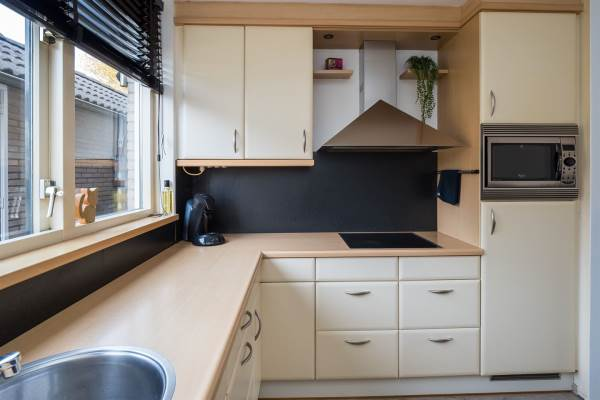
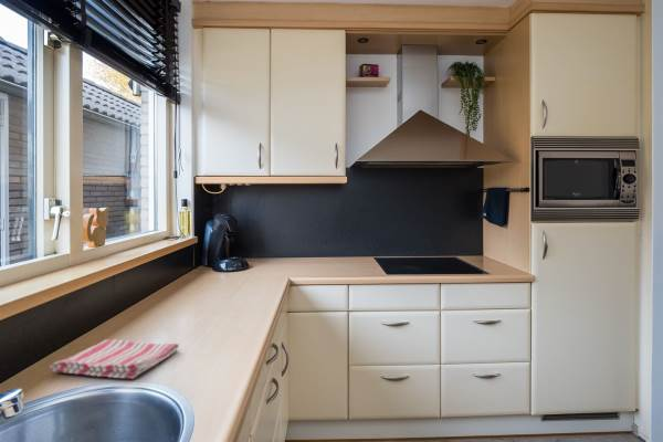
+ dish towel (118, 355)
